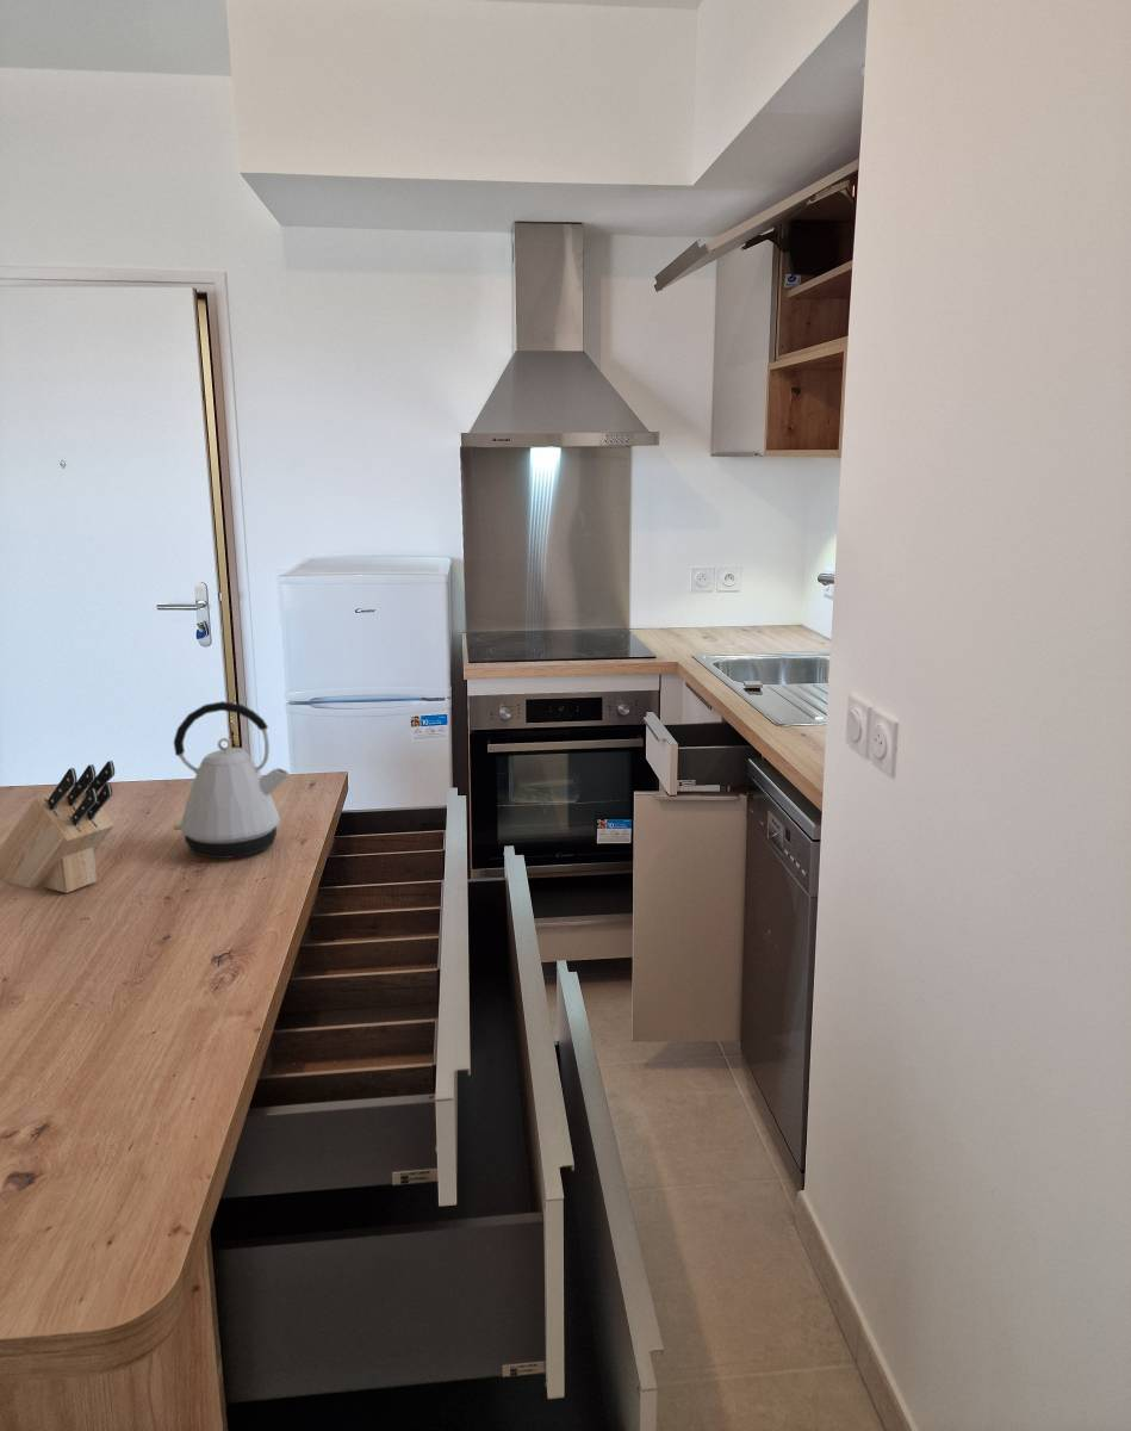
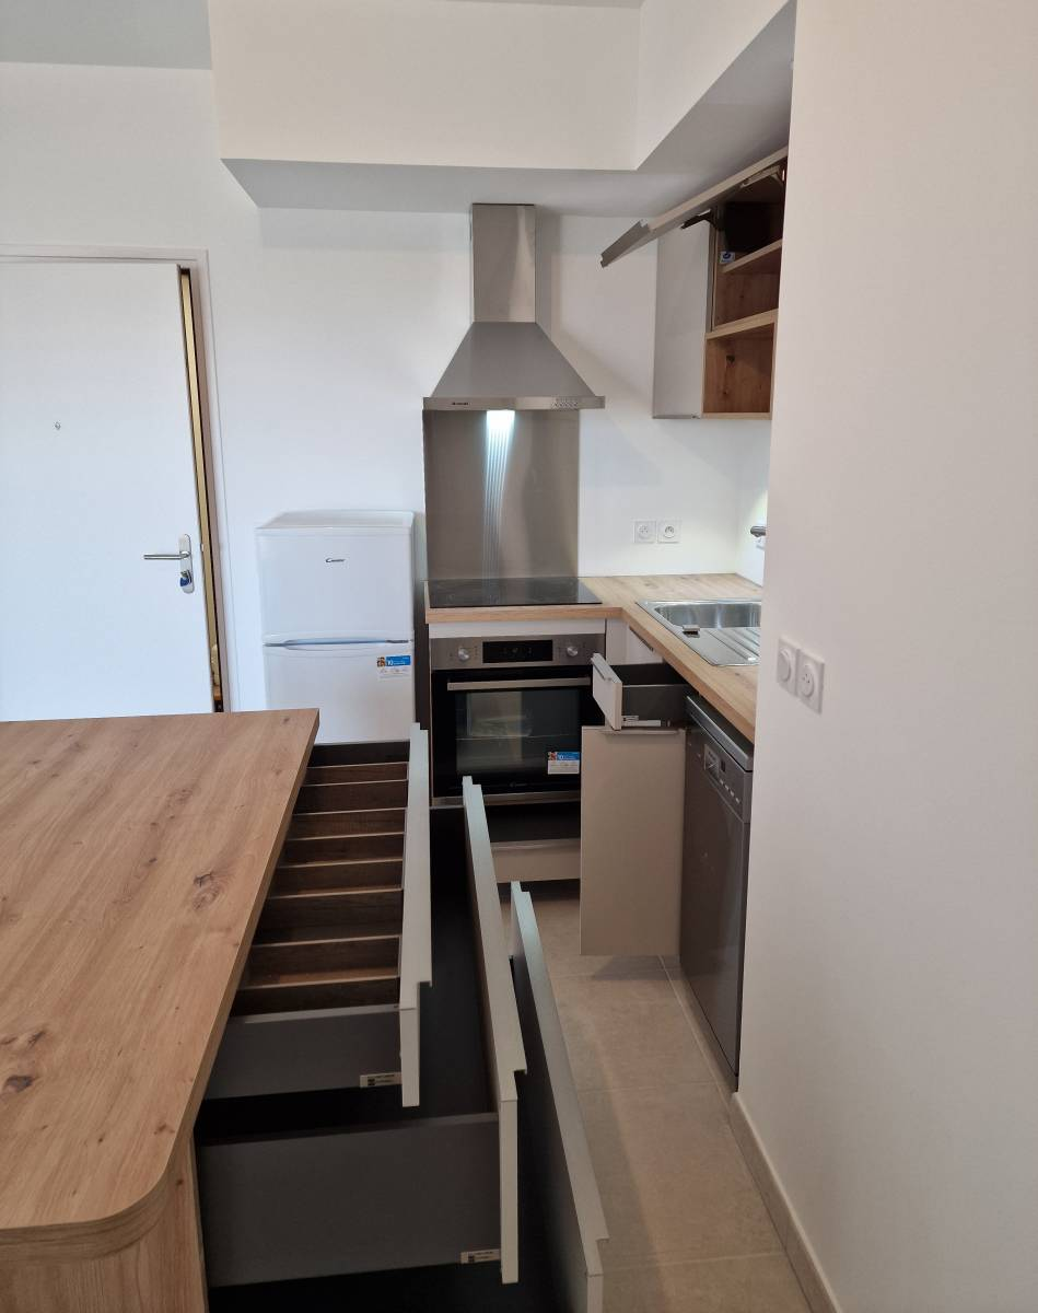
- knife block (51, 819)
- kettle (230, 775)
